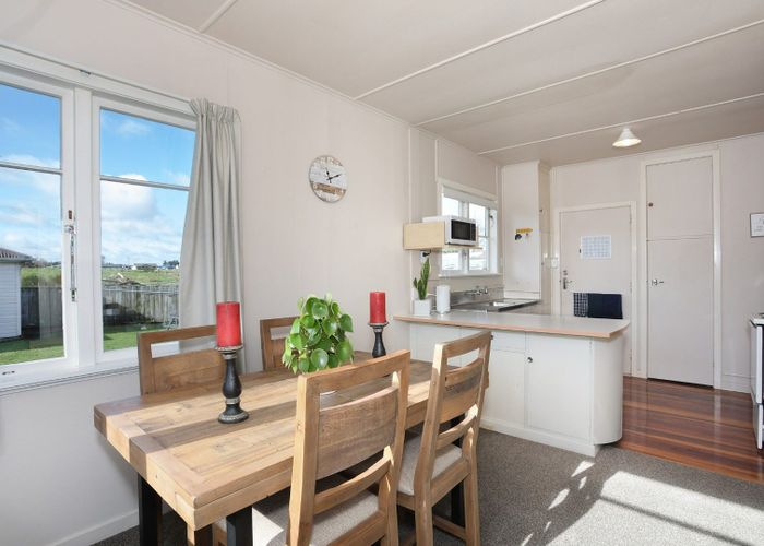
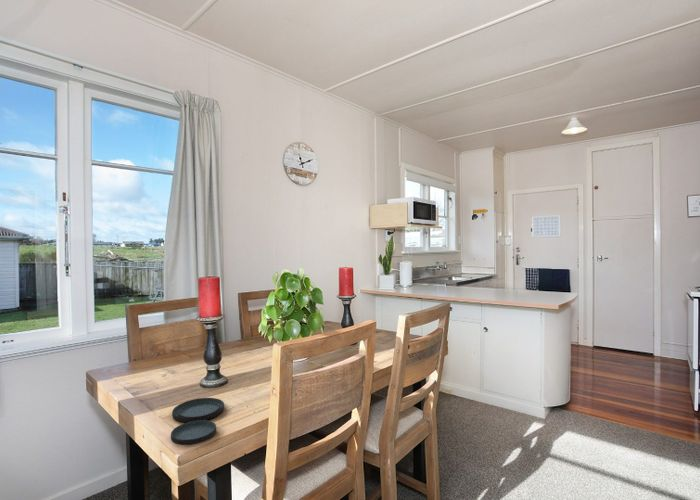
+ plate (199, 418)
